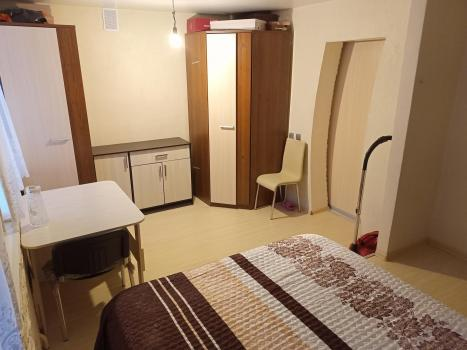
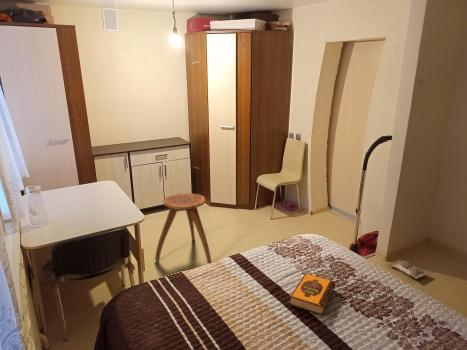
+ stool (171, 224)
+ bag (408, 268)
+ hardback book (313, 292)
